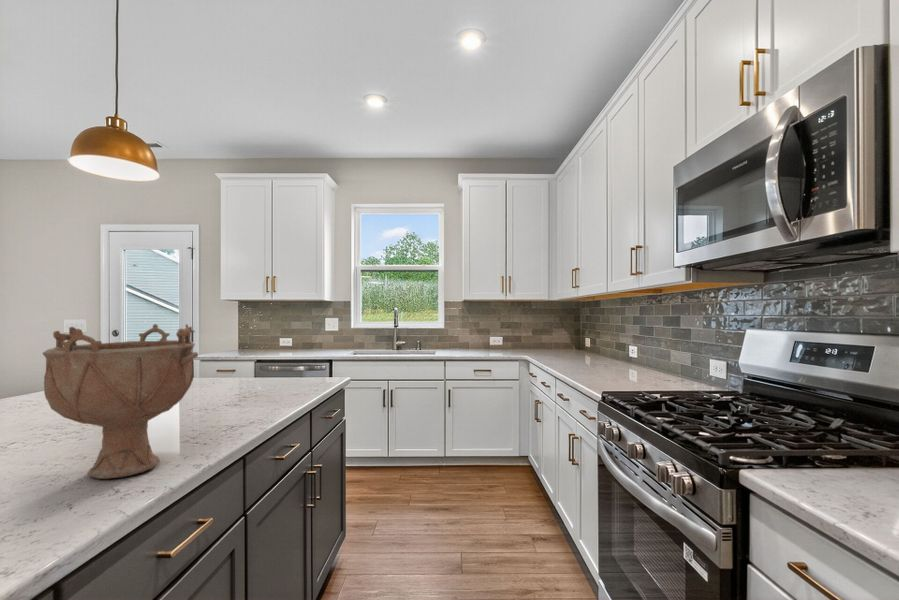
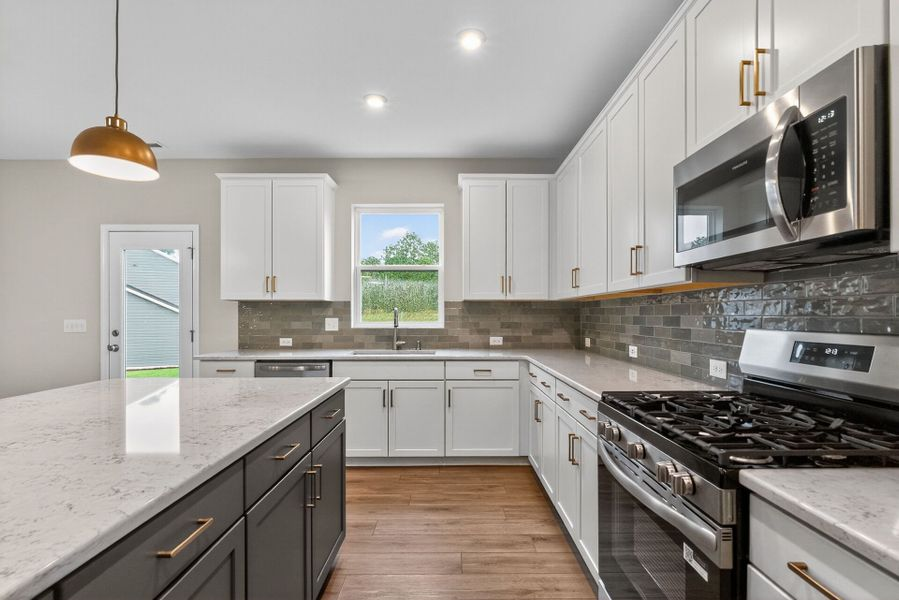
- decorative bowl (125, 396)
